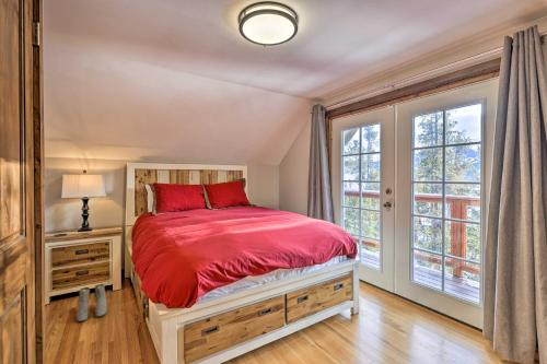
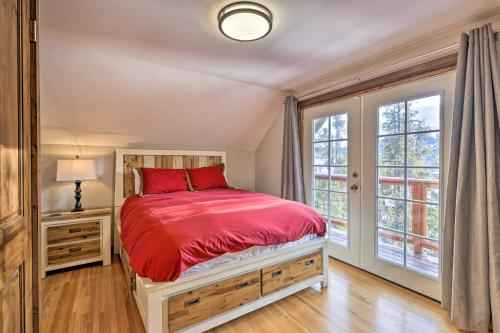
- boots (90, 298)
